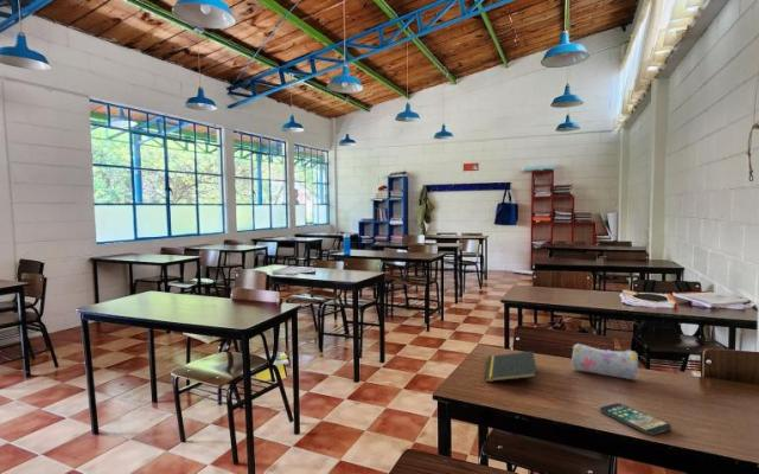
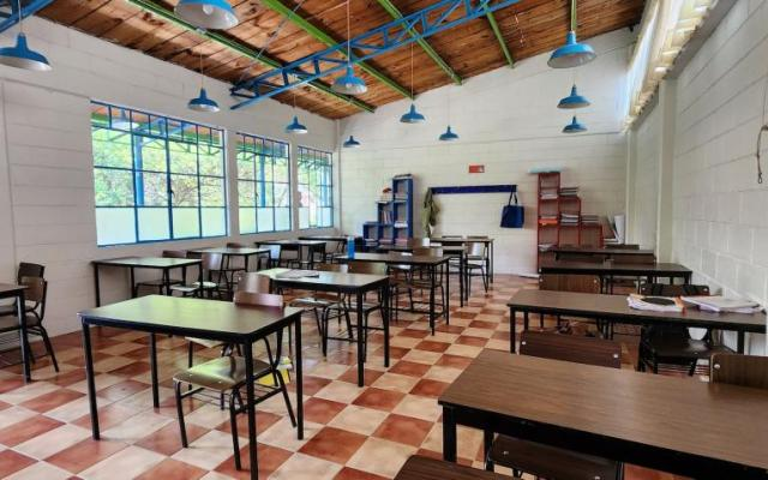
- notepad (510, 365)
- smartphone (633, 417)
- pencil case (604, 360)
